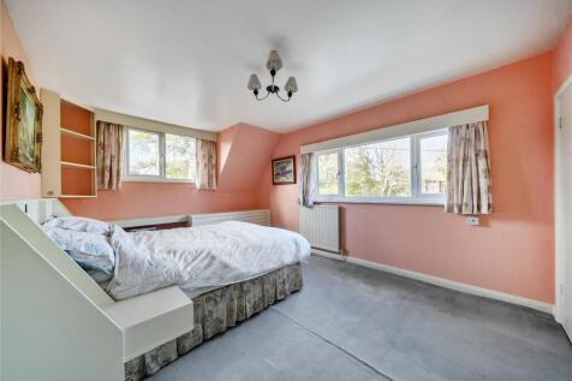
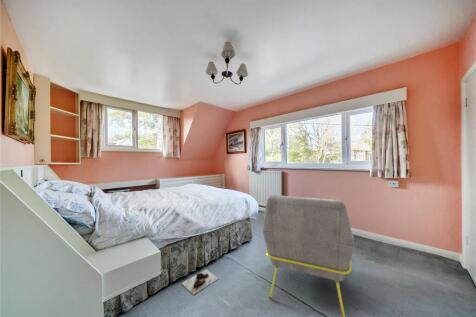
+ armchair (306, 236)
+ shoe (200, 278)
